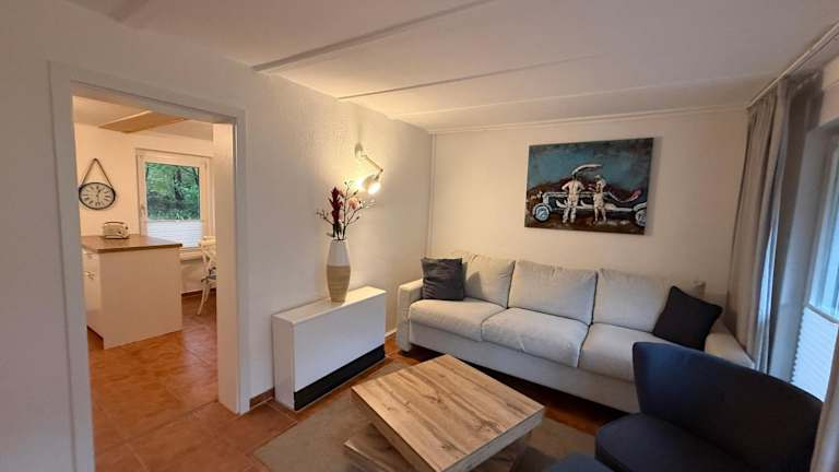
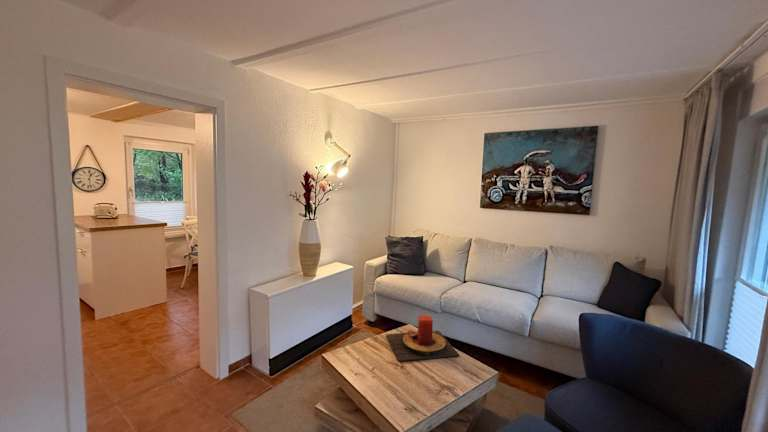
+ candle (421, 330)
